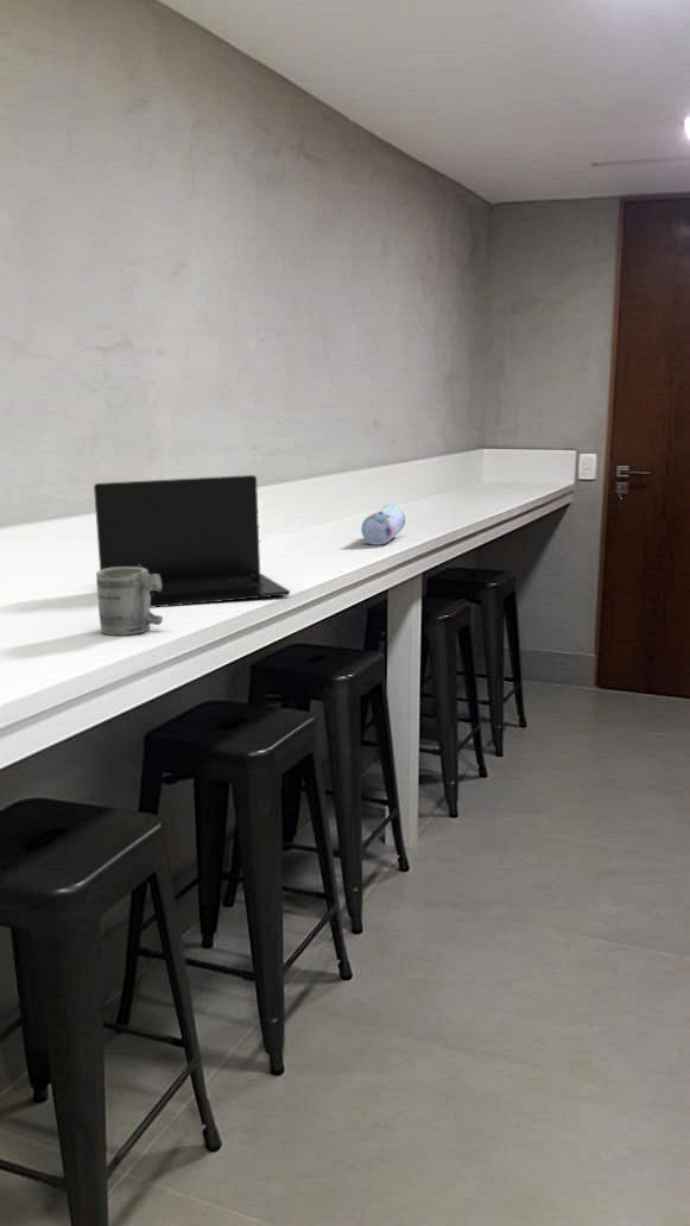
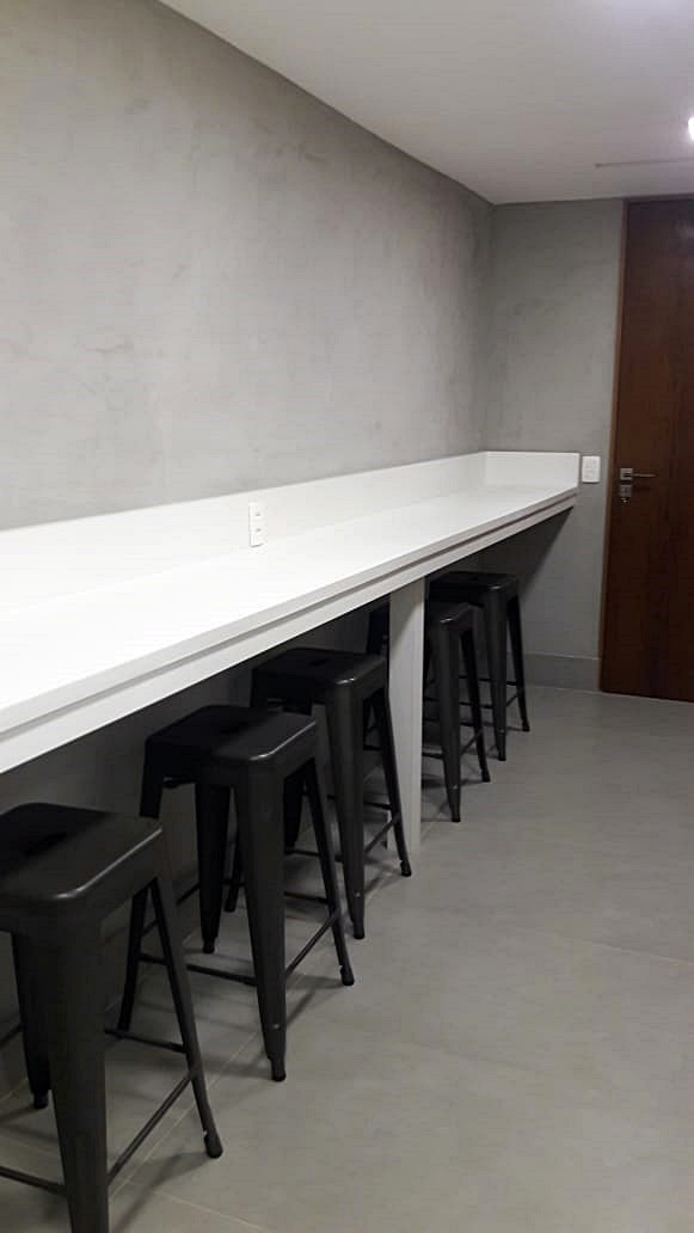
- mug (128, 595)
- pencil case (384, 523)
- laptop (191, 539)
